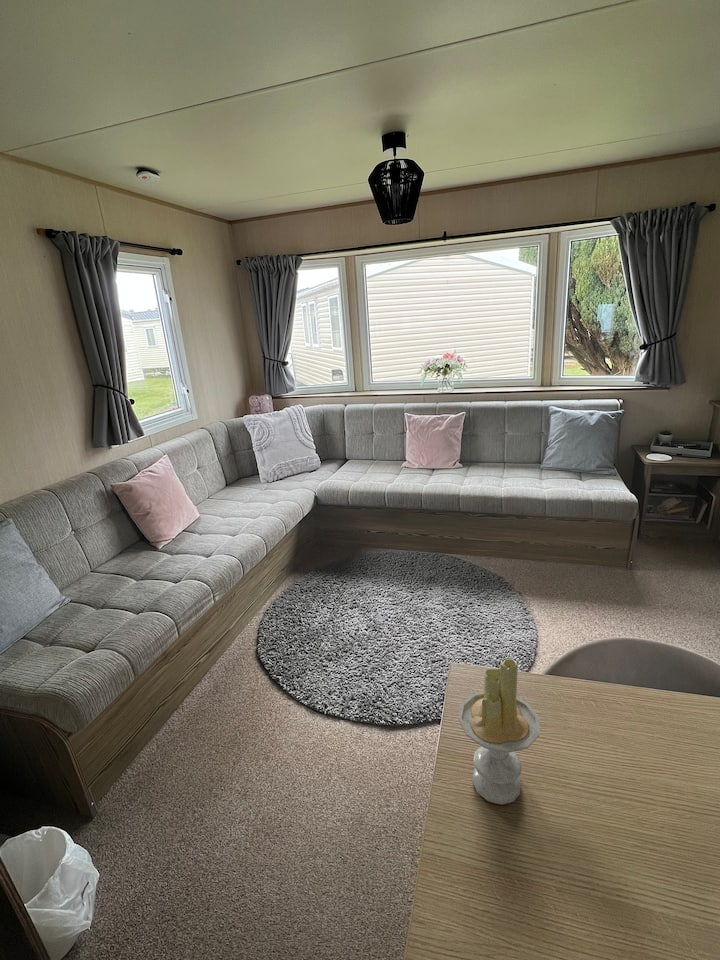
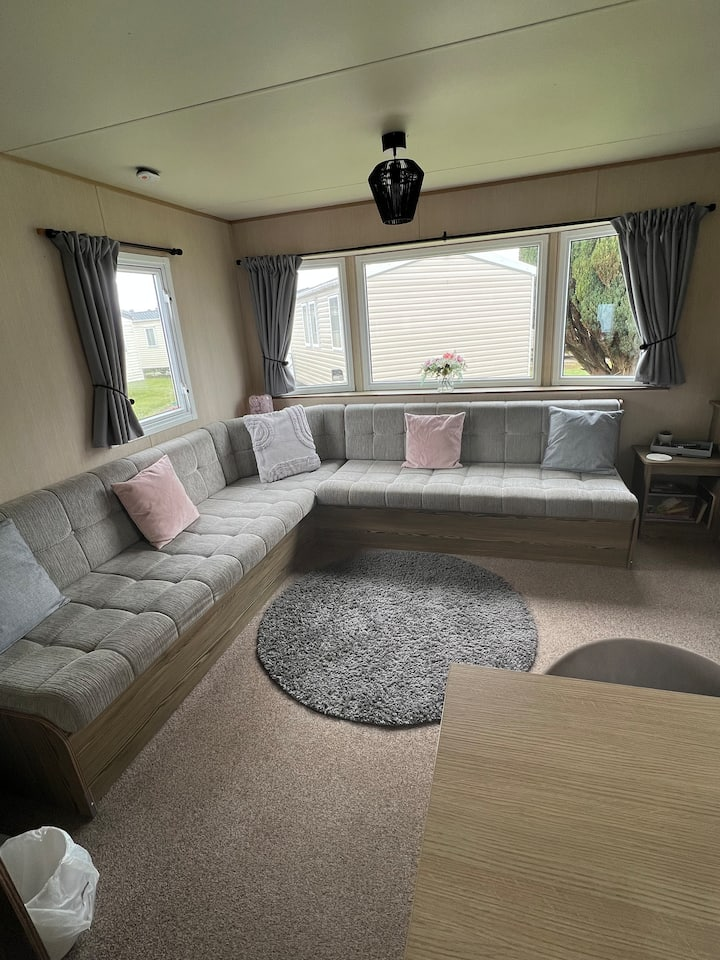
- candle (498, 723)
